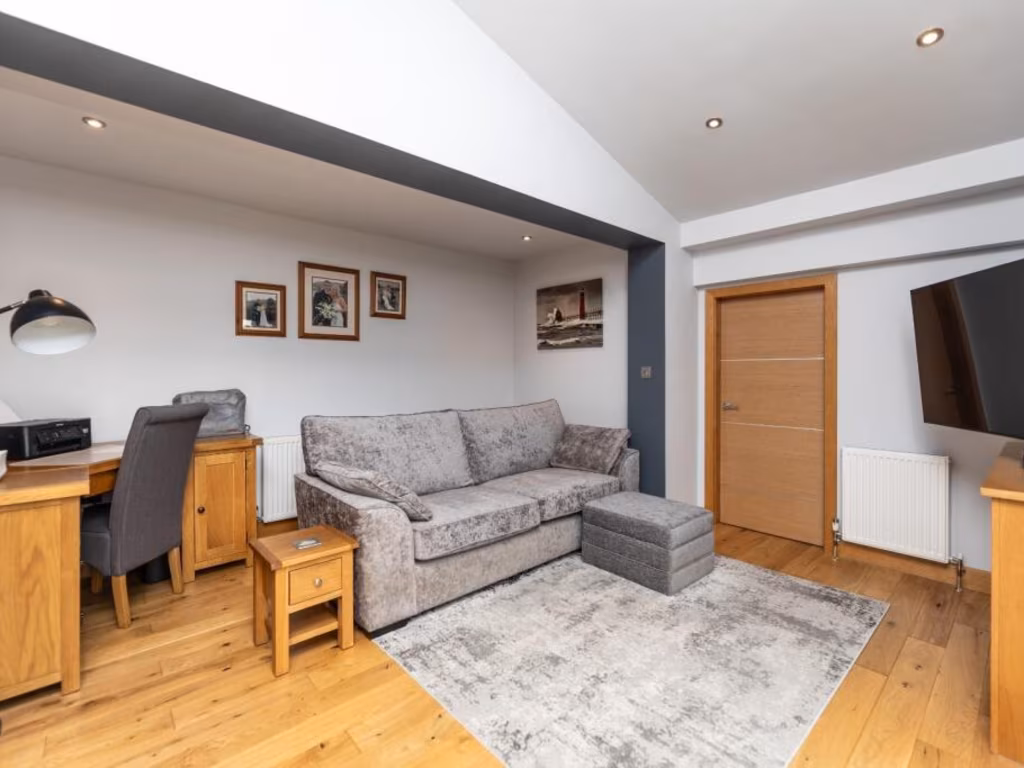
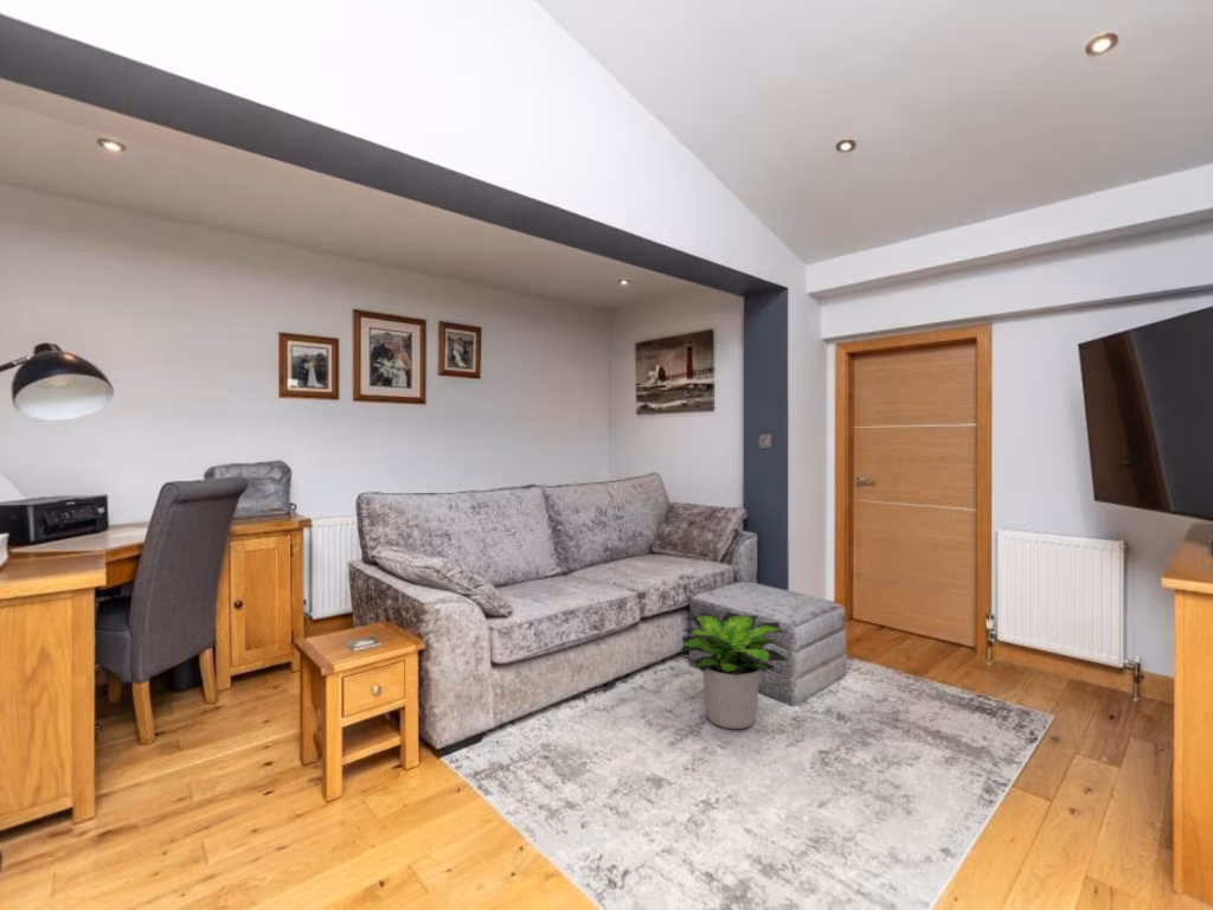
+ potted plant (738, 672)
